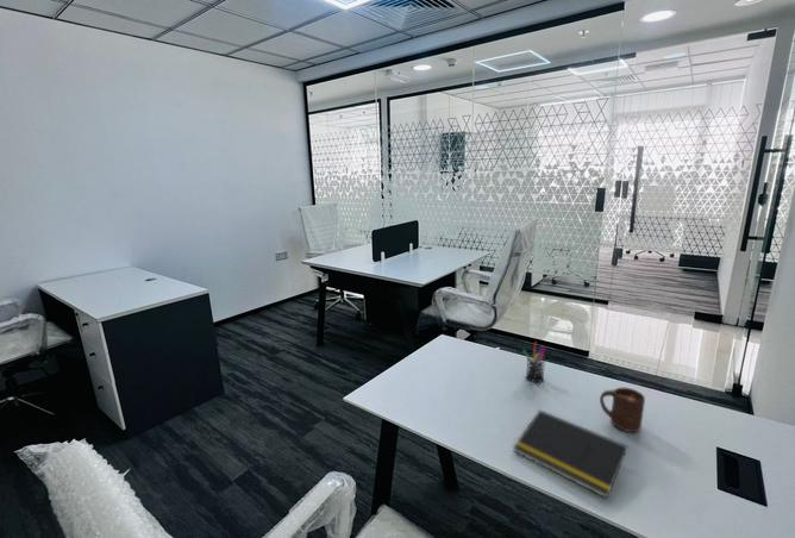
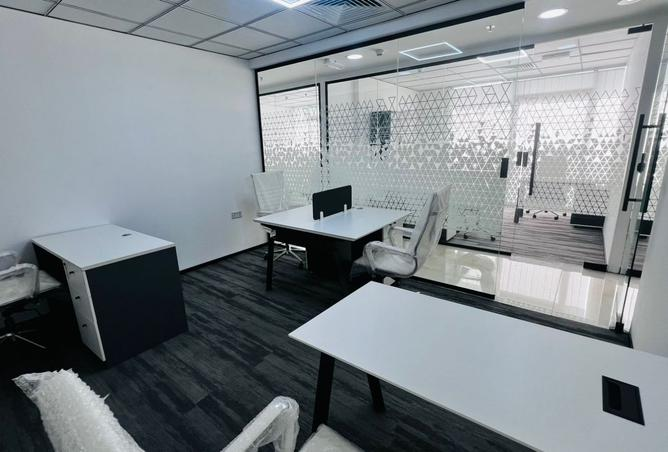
- notepad (569, 448)
- cup (622, 408)
- pen holder (533, 361)
